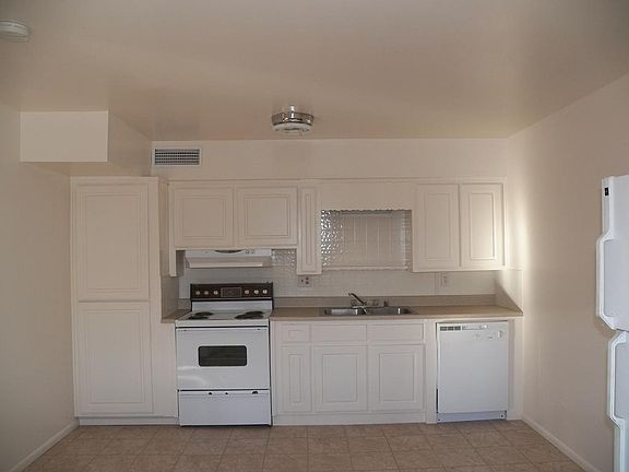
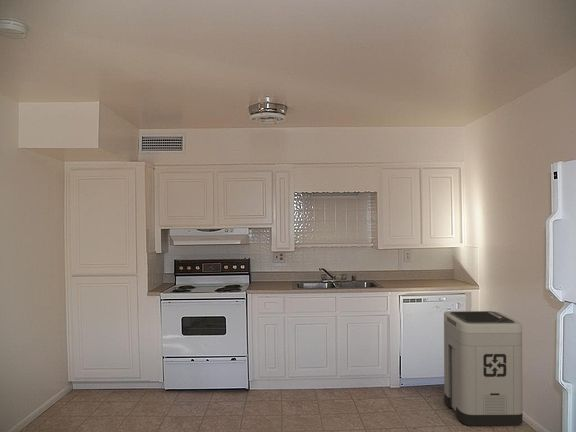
+ trash can (481, 364)
